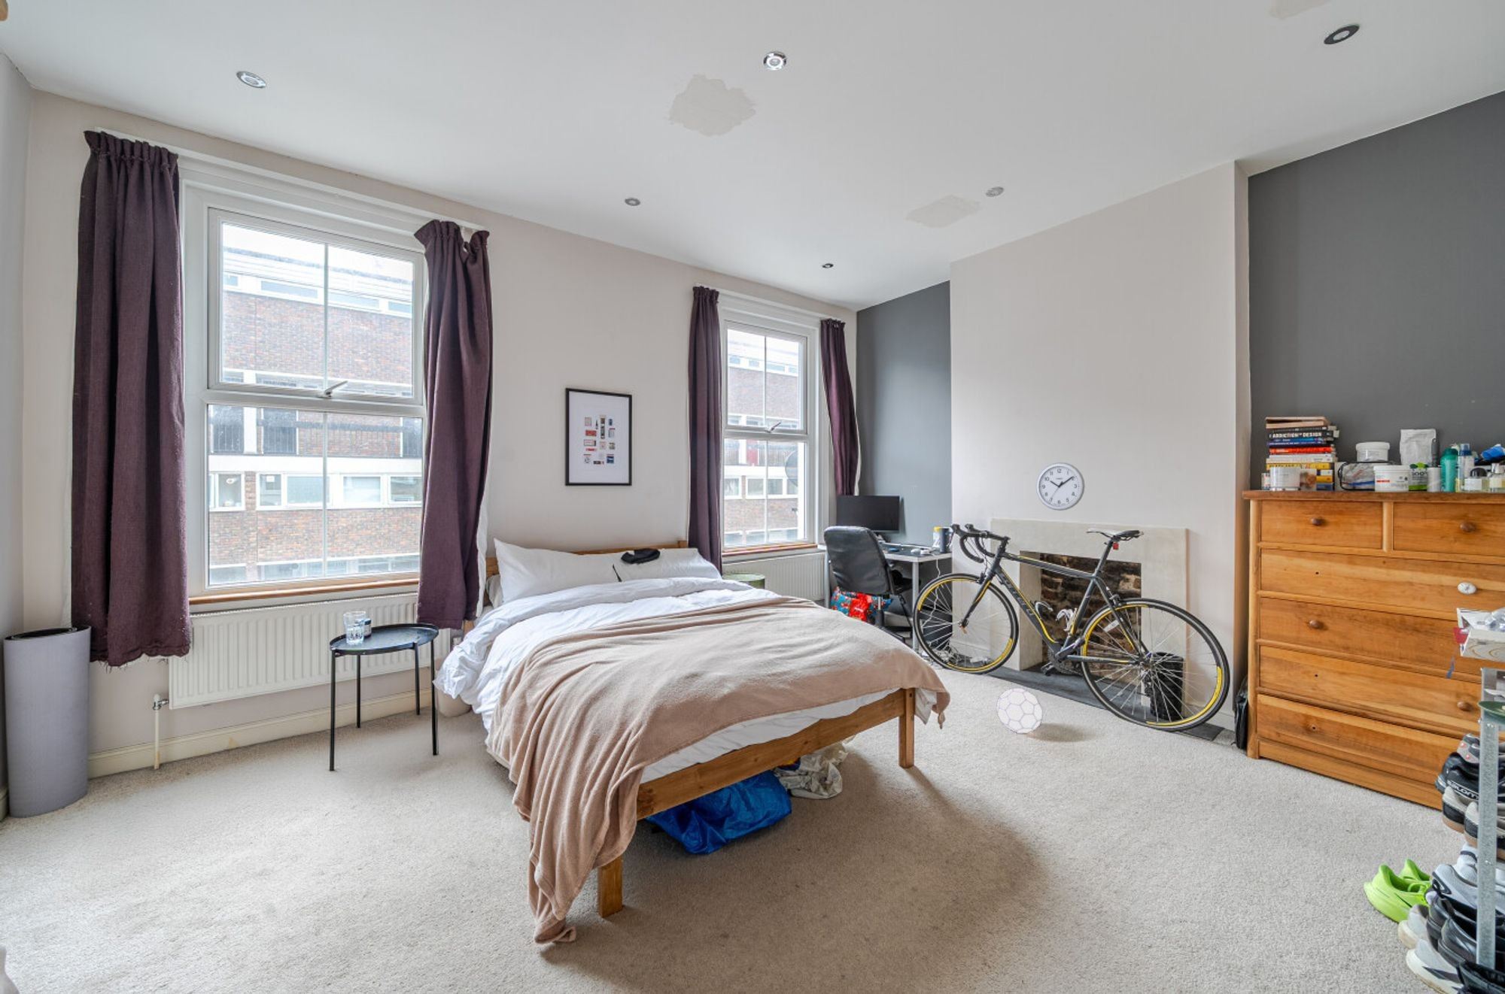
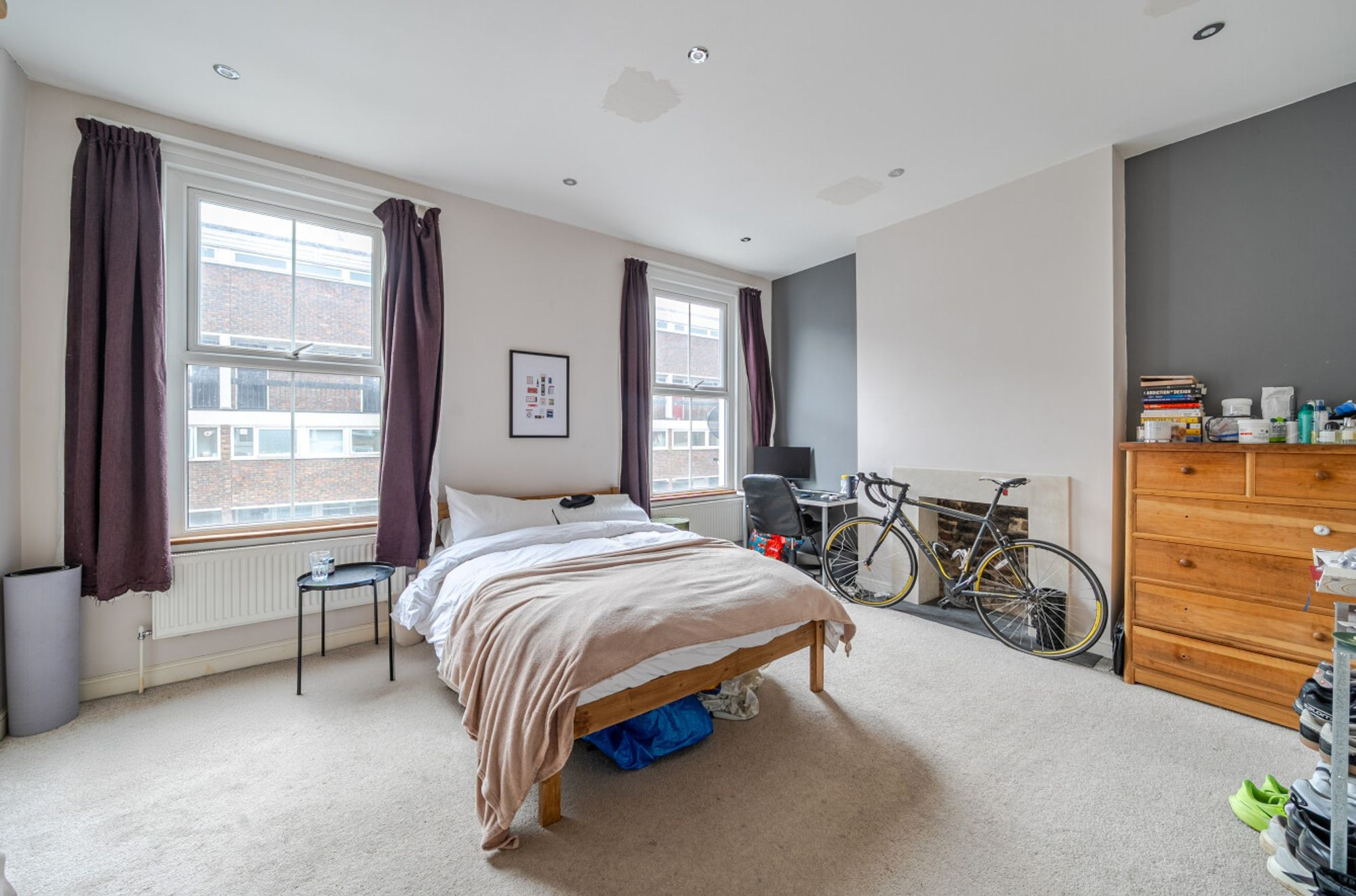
- wall clock (1059, 486)
- ball (1019, 710)
